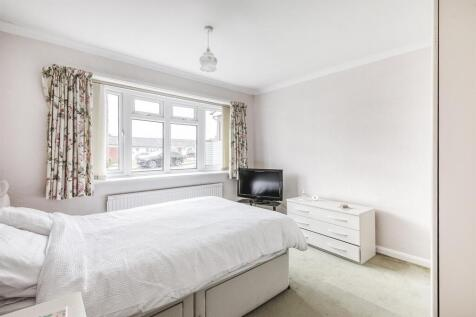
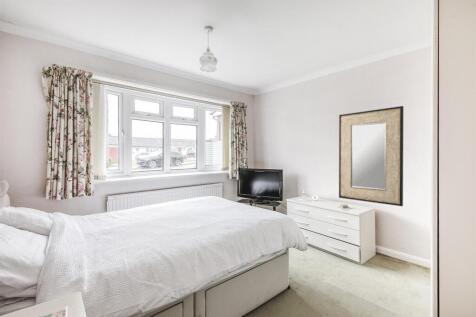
+ home mirror (368, 156)
